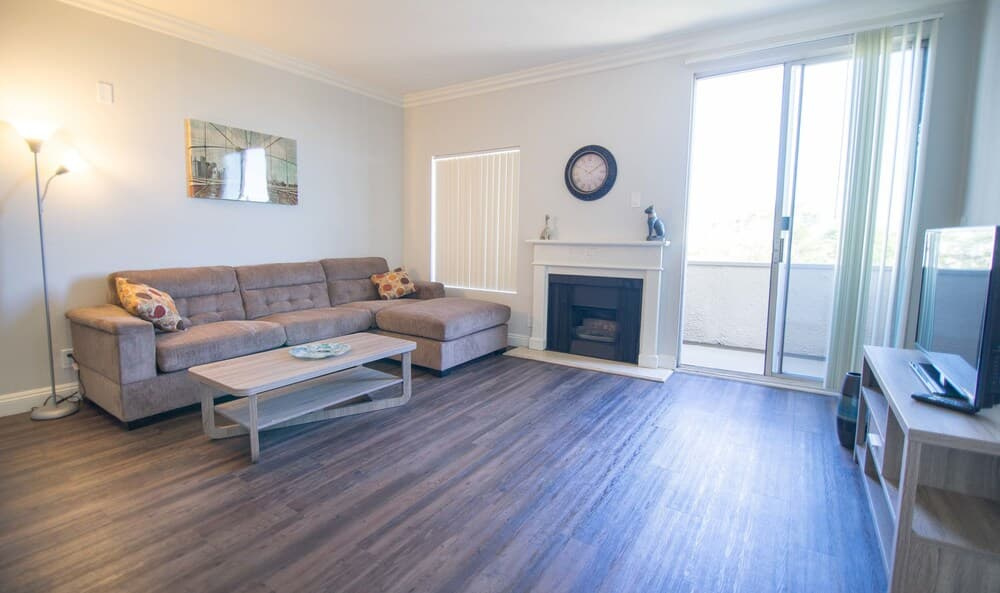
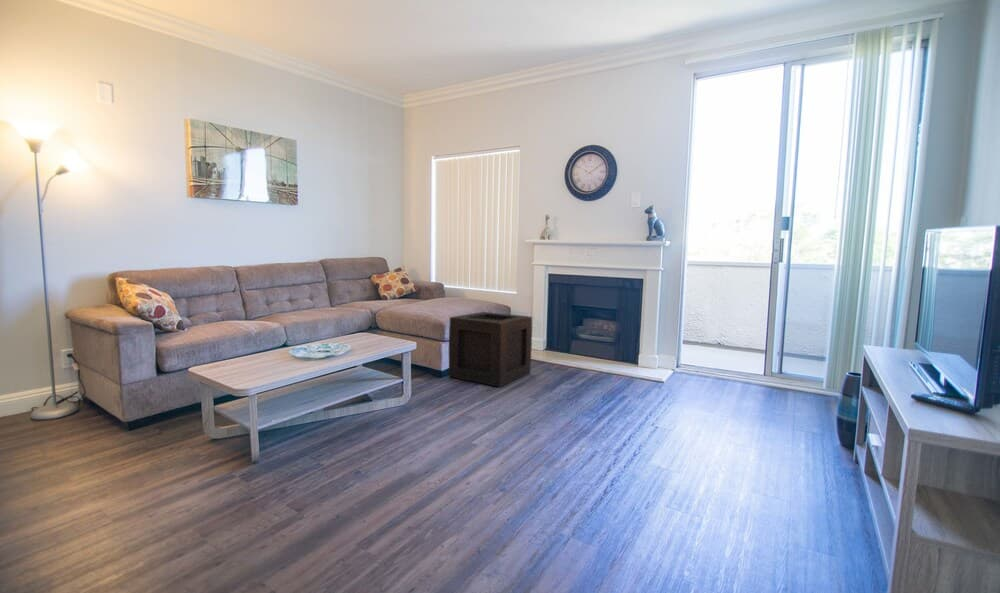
+ wooden crate (491, 346)
